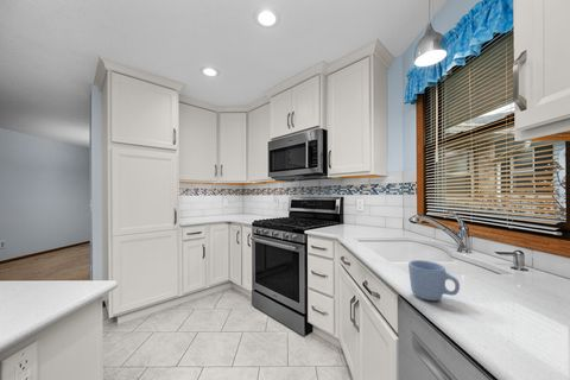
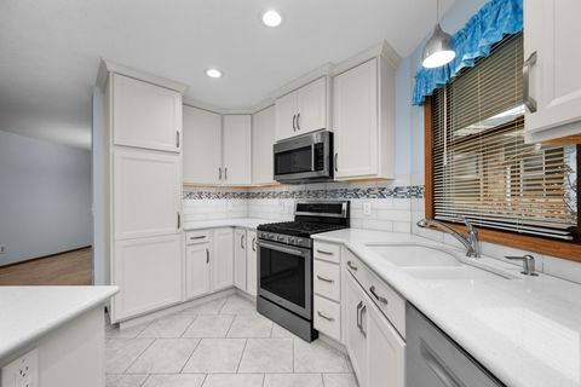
- mug (432, 281)
